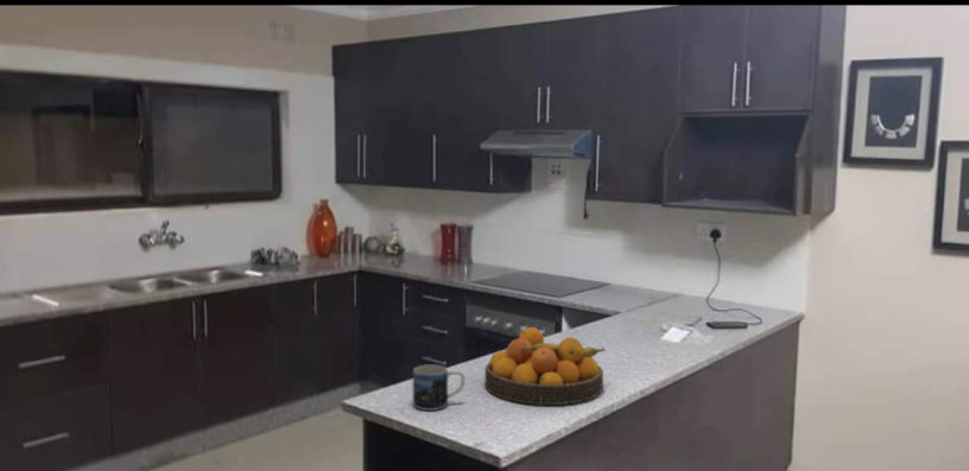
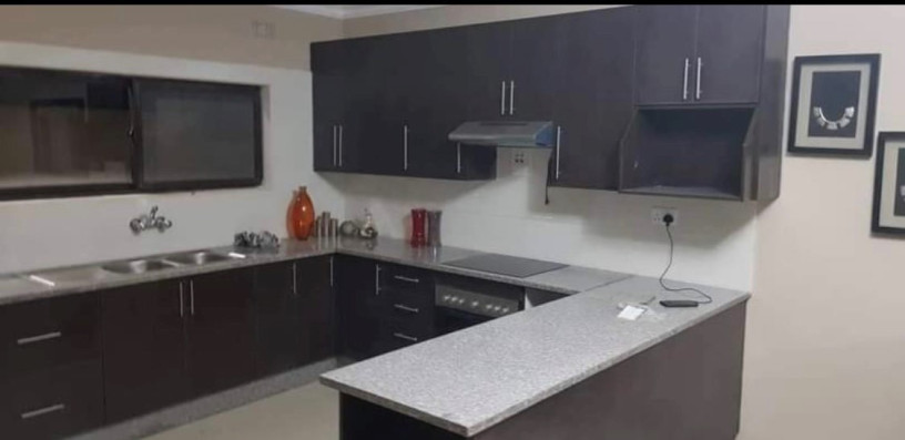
- mug (438, 387)
- fruit bowl (543, 361)
